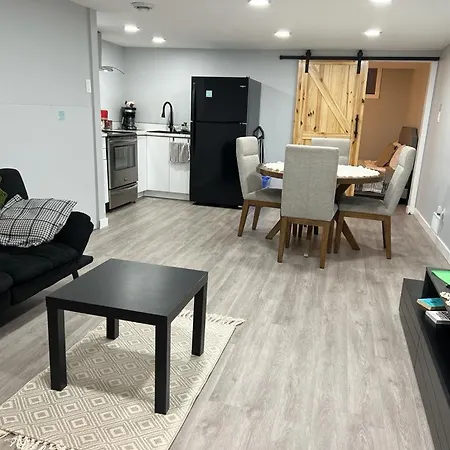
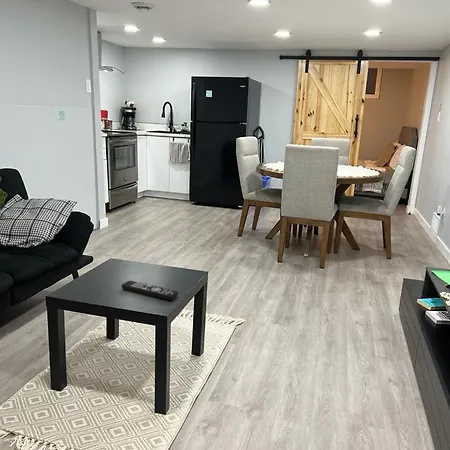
+ remote control (149, 290)
